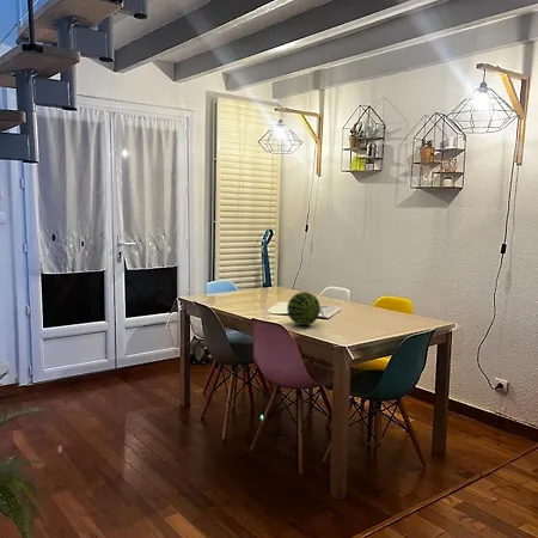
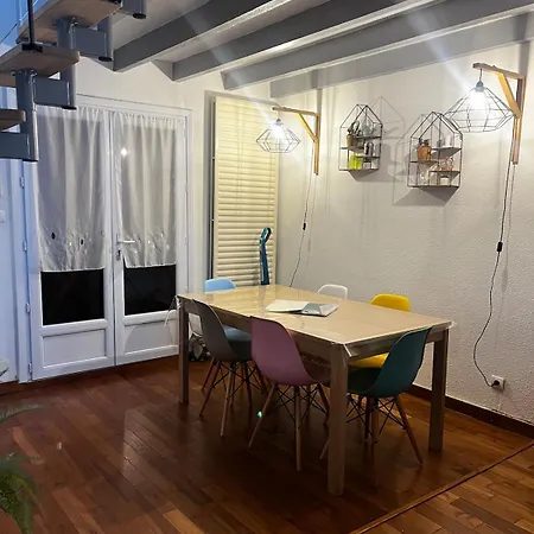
- fruit (302, 308)
